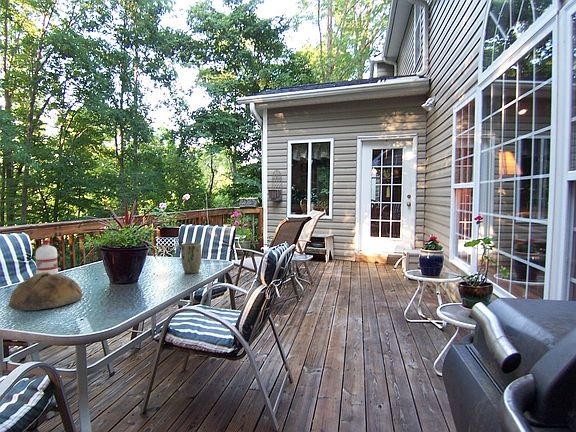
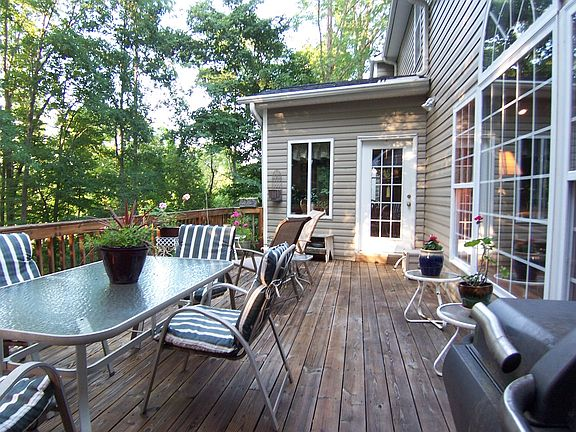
- plant pot (191, 258)
- bowl (46, 286)
- water bottle (46, 260)
